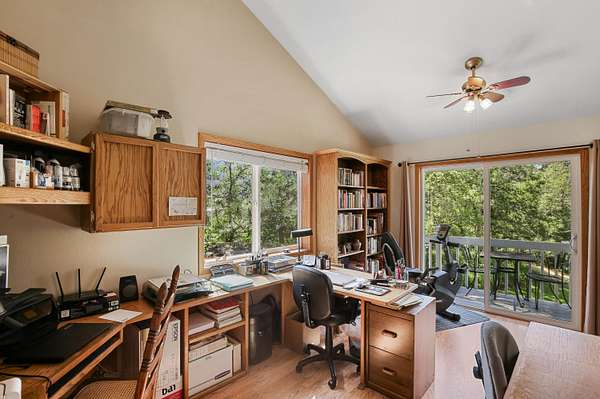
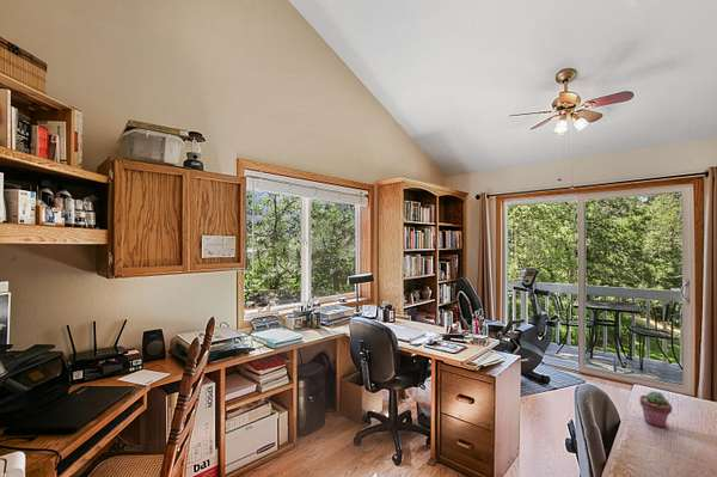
+ potted succulent (655, 406)
